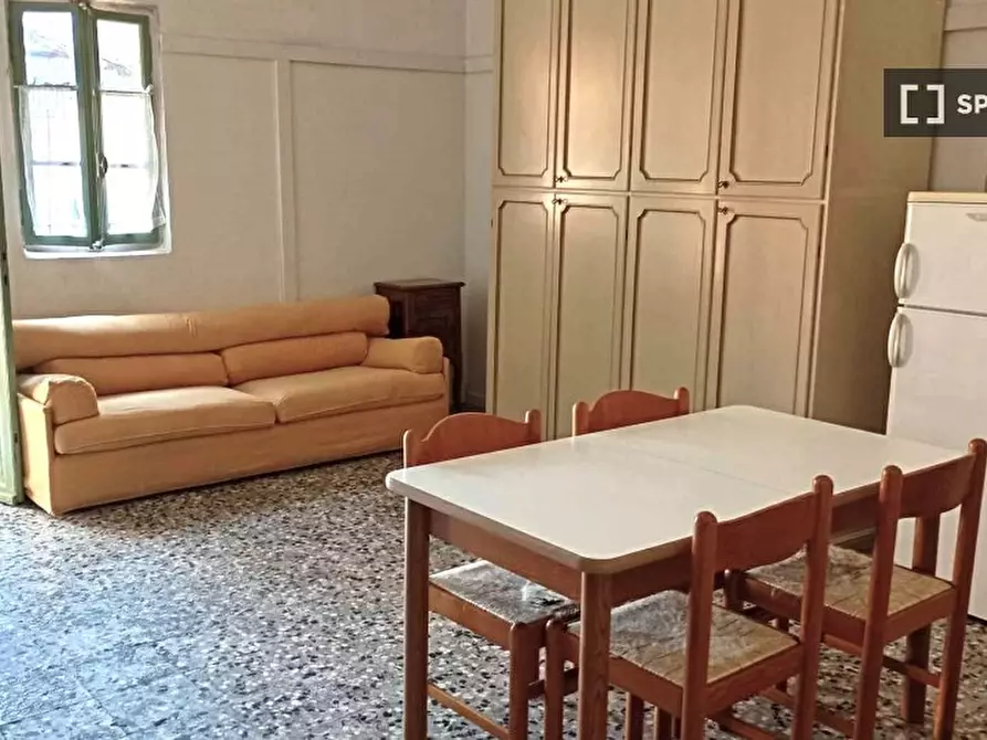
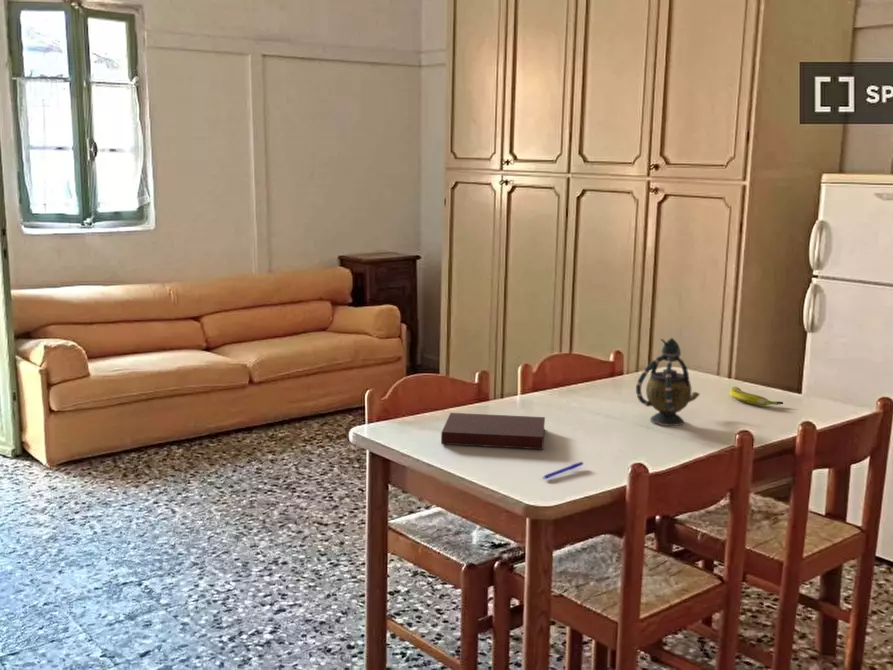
+ banana (749, 395)
+ notebook (494, 430)
+ teapot (676, 377)
+ pen (562, 470)
